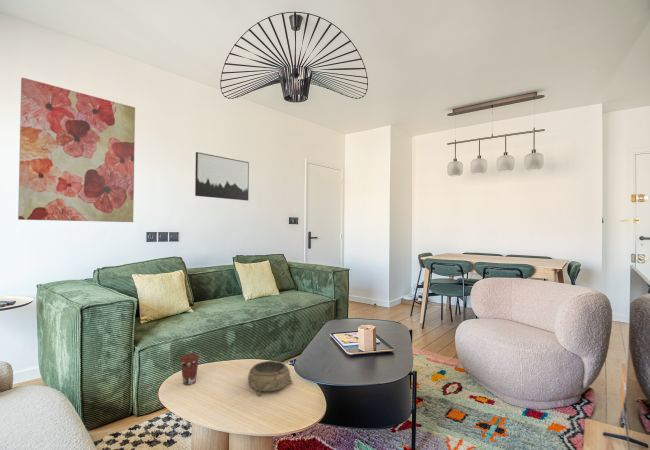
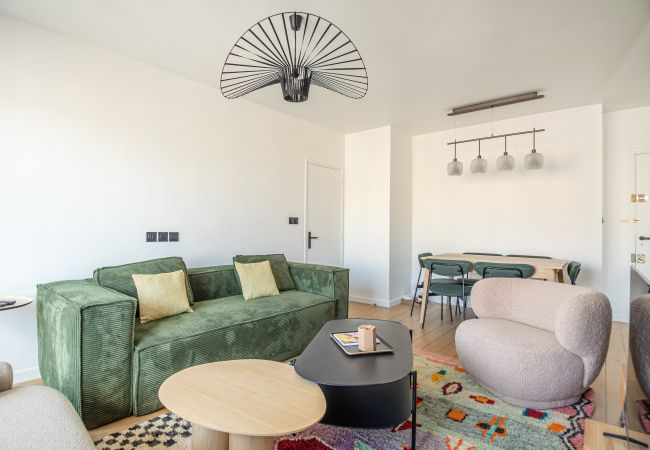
- wall art (82, 157)
- decorative bowl (268, 376)
- coffee cup (189, 368)
- wall art (223, 177)
